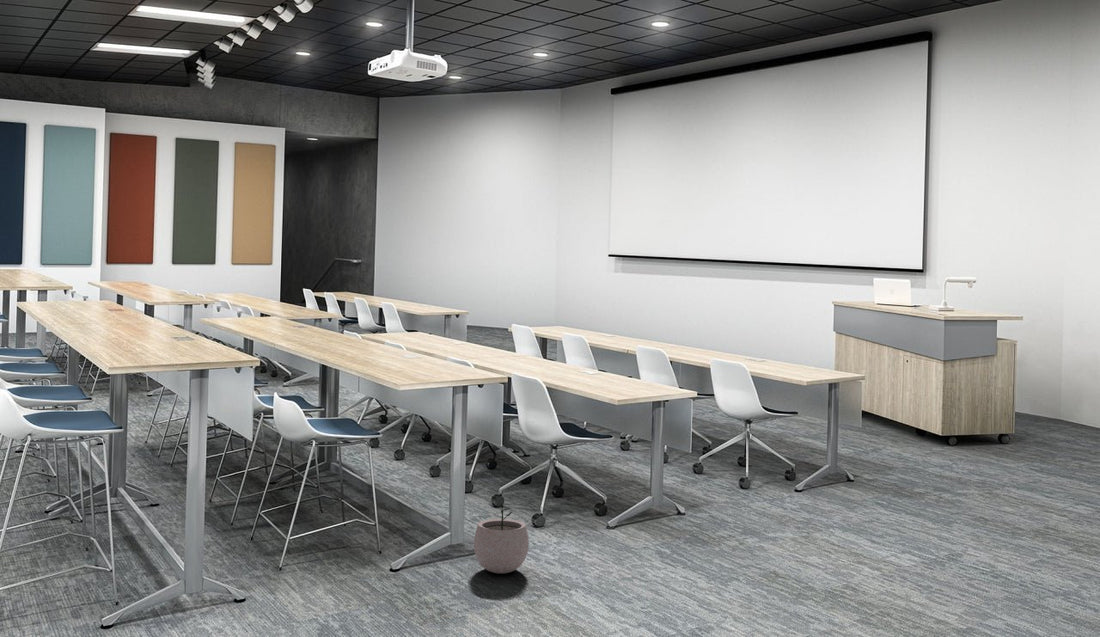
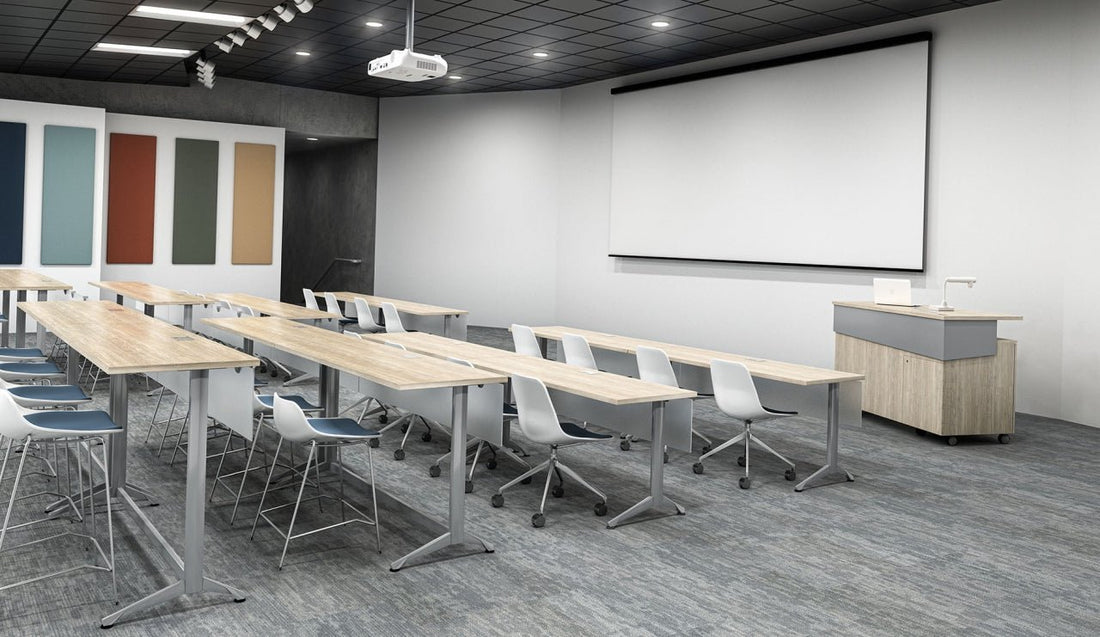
- plant pot (501, 537)
